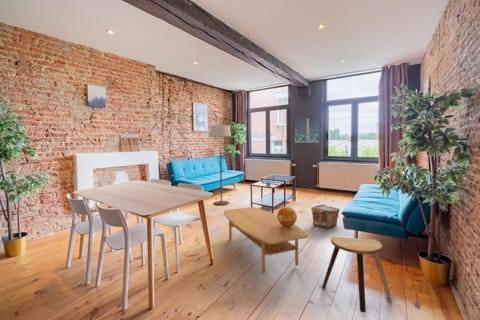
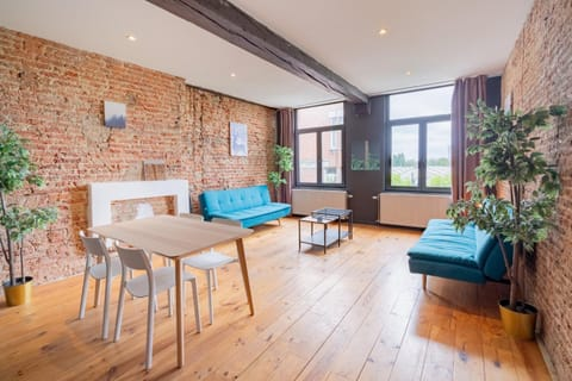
- pouch (325, 215)
- coffee table (259, 236)
- decorative sphere (286, 216)
- floor lamp (221, 162)
- stool (357, 267)
